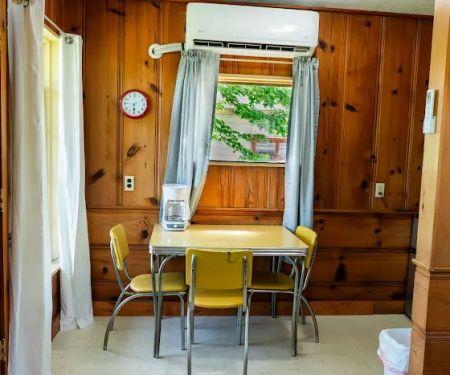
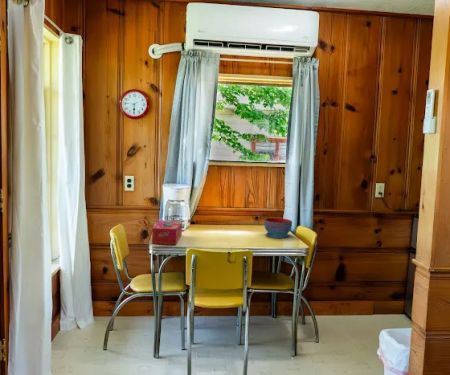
+ tissue box (167, 231)
+ bowl (277, 227)
